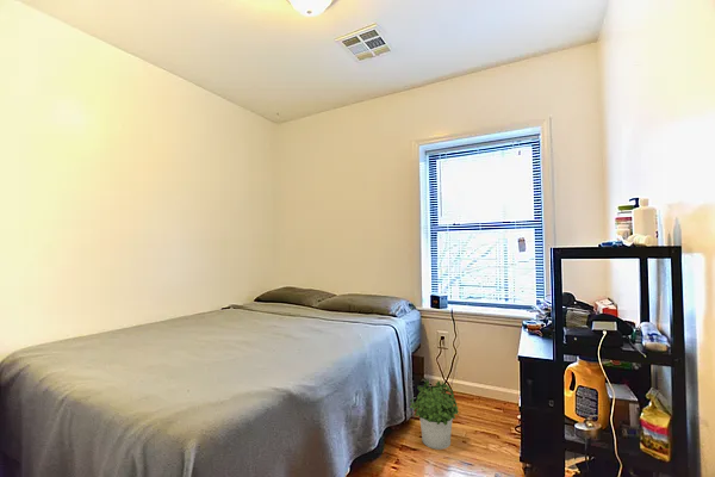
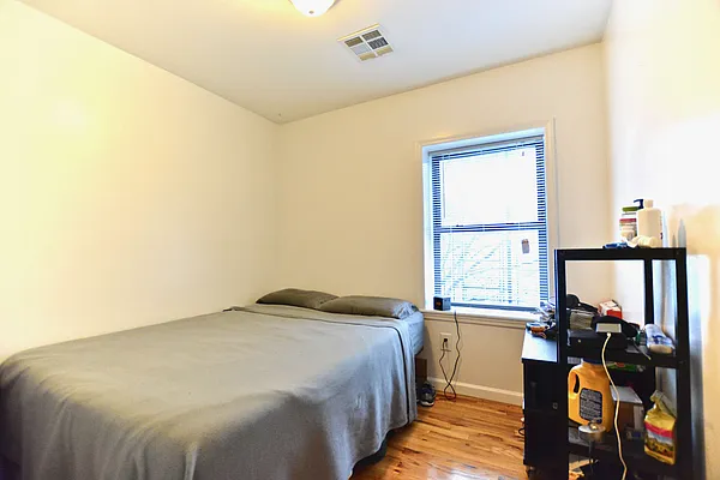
- potted plant (434, 410)
